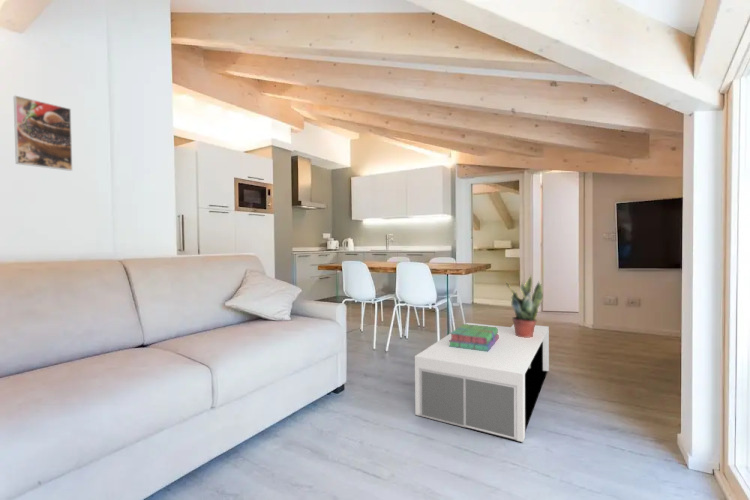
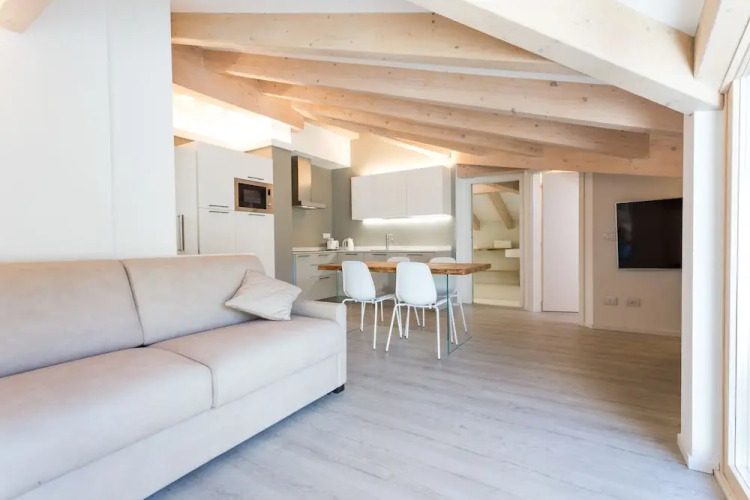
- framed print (44, 135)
- coffee table (491, 364)
- potted plant (520, 303)
- stack of books (474, 336)
